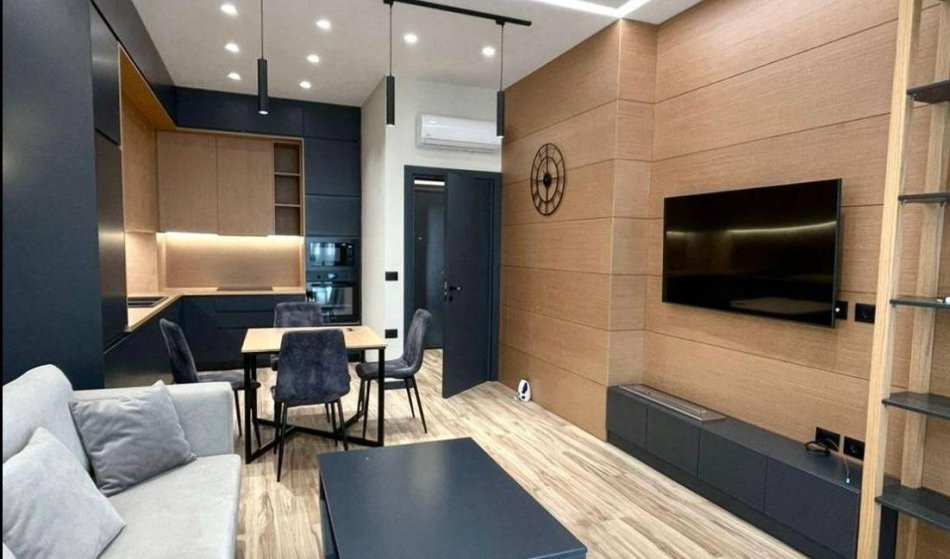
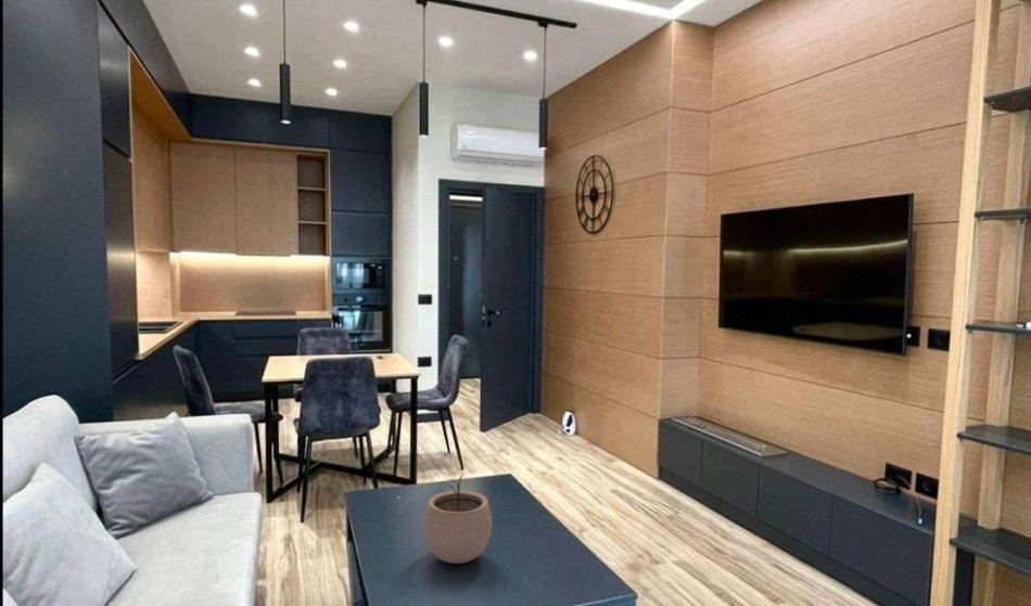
+ plant pot (458, 516)
